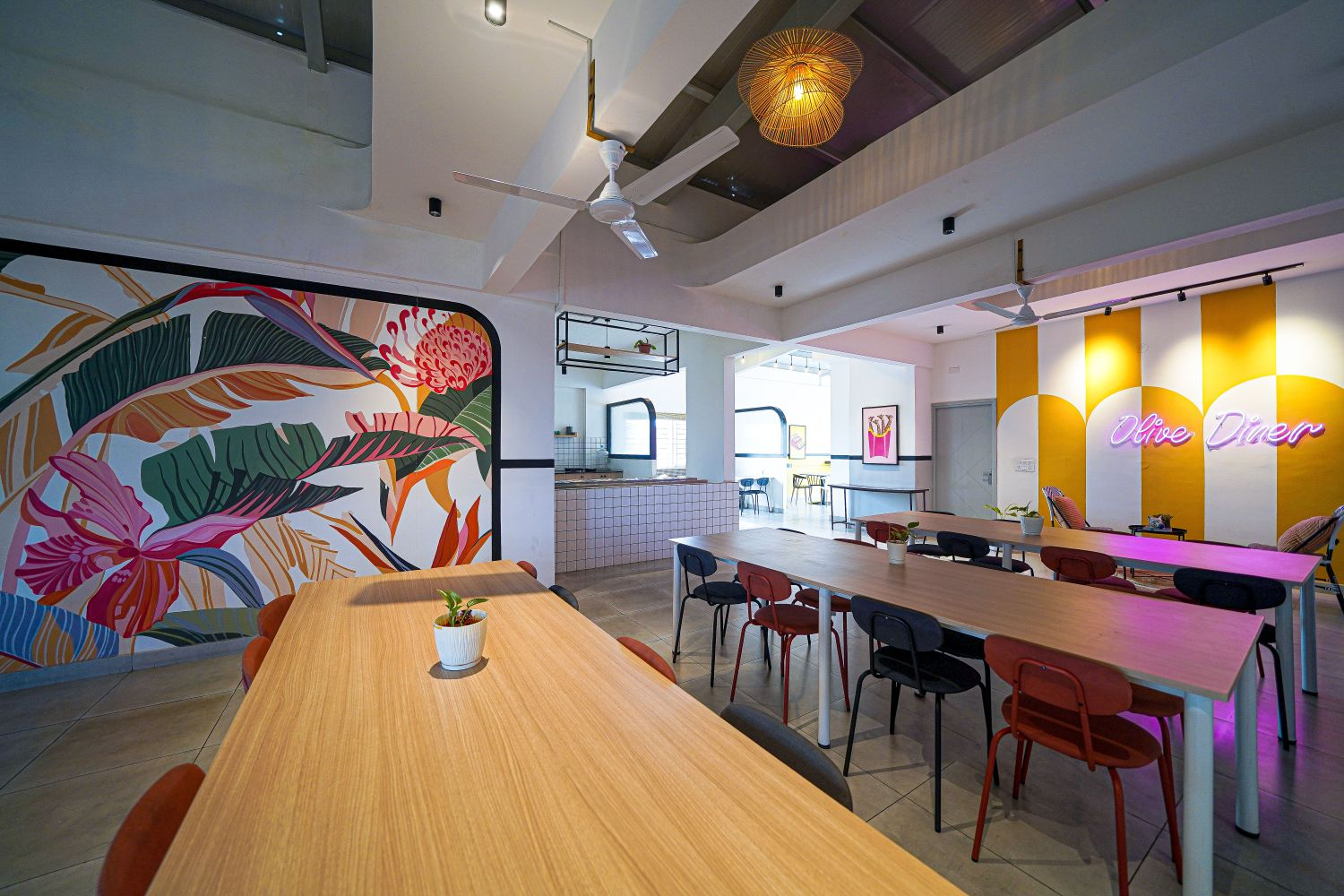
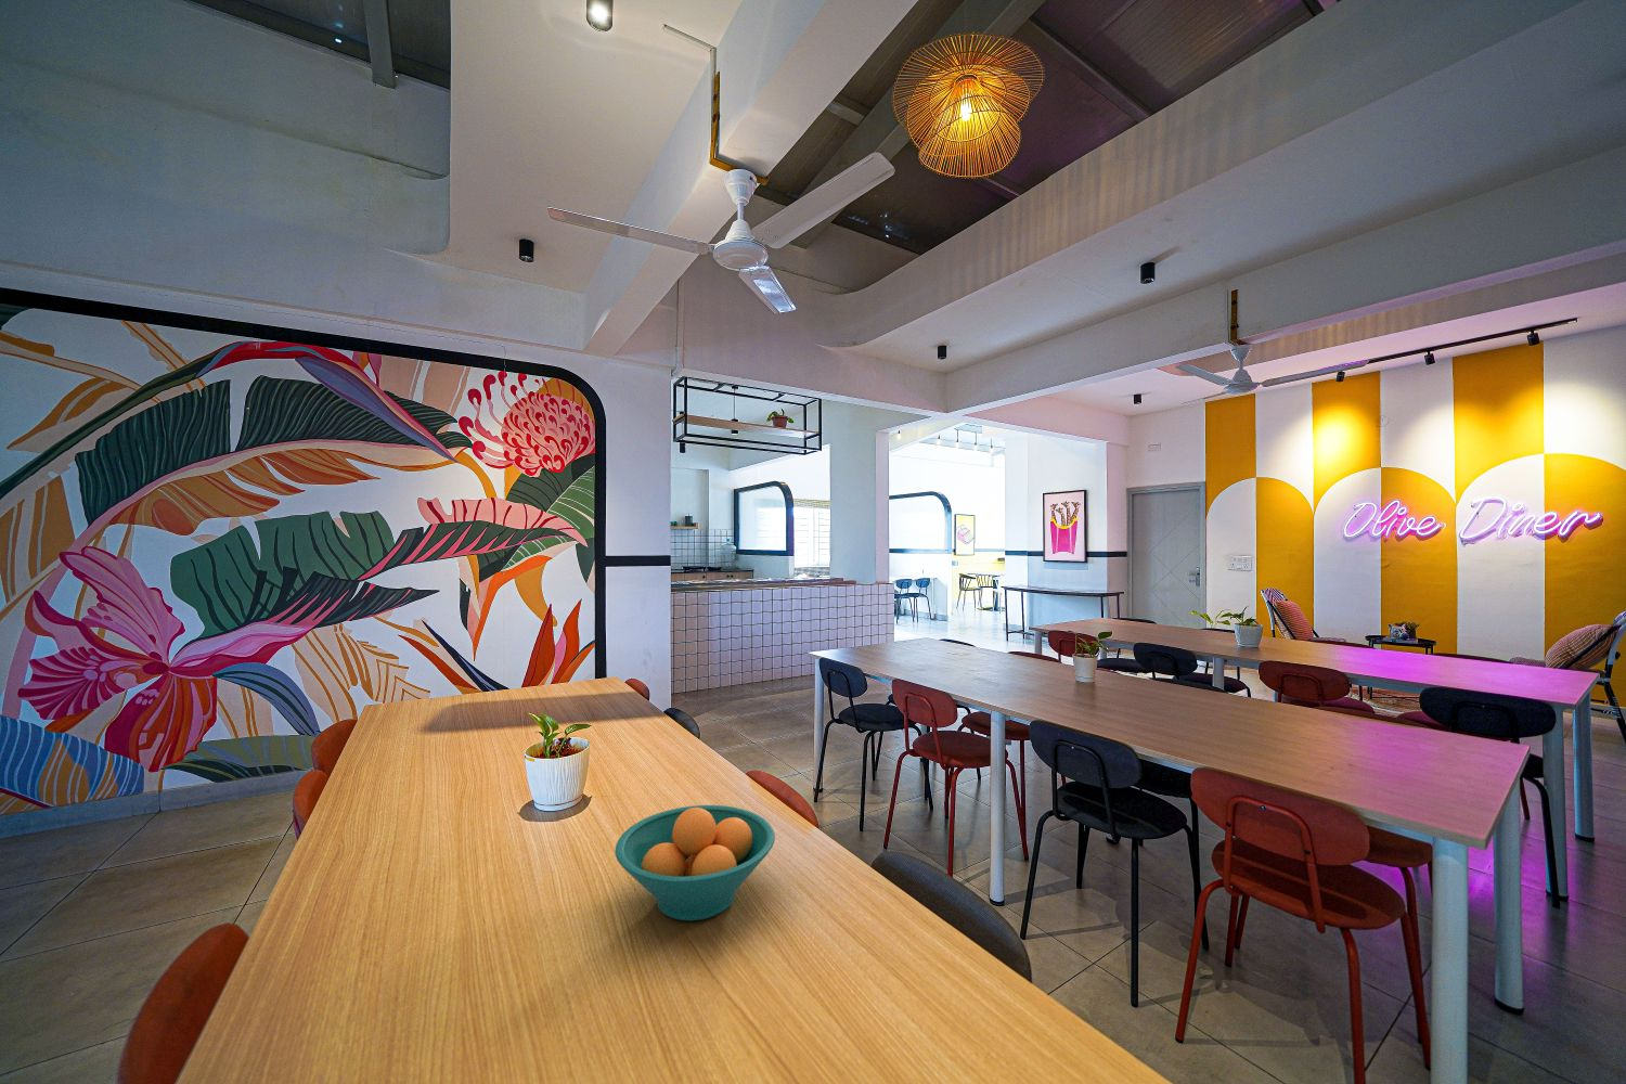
+ fruit bowl (696, 854)
